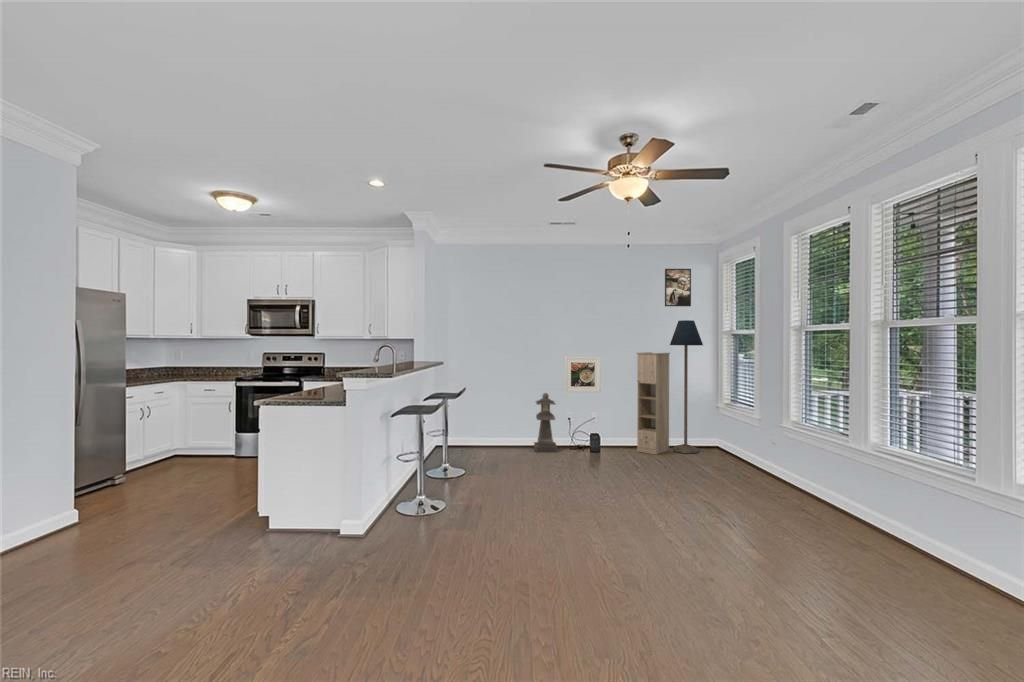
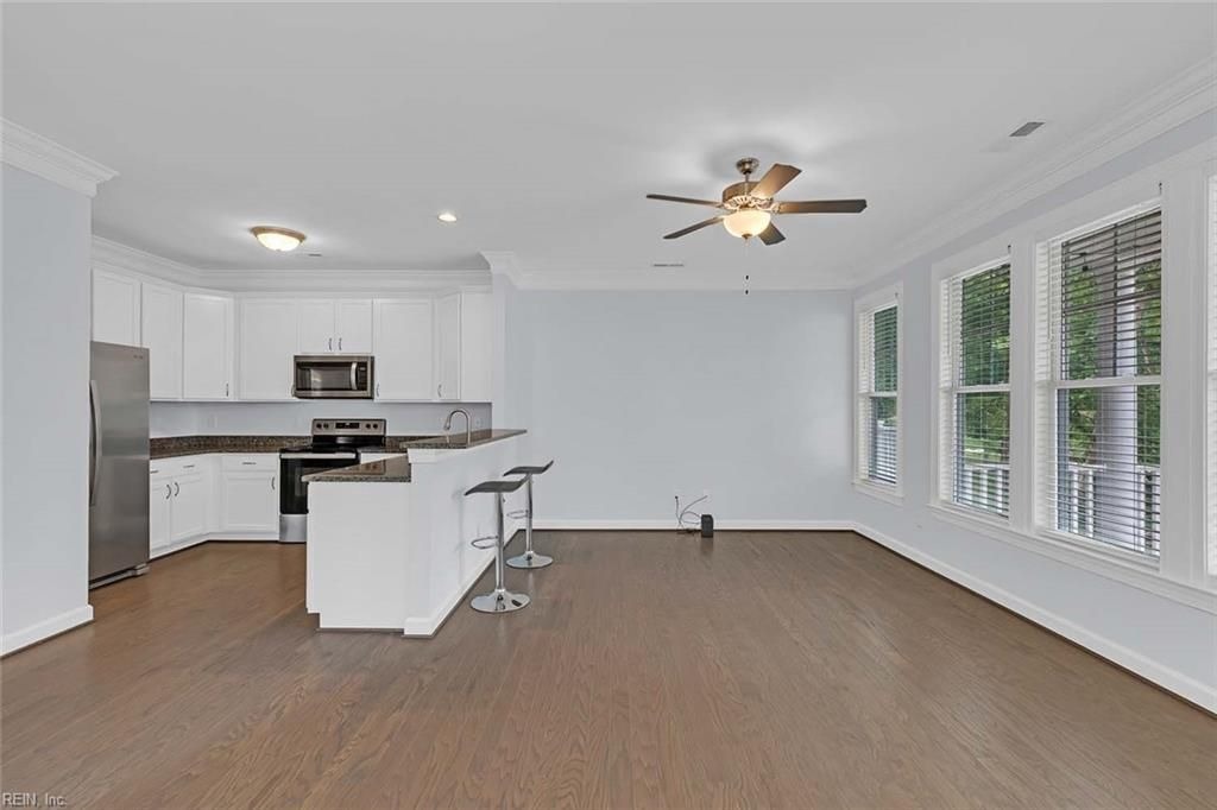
- lantern (545, 421)
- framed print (582, 374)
- storage cabinet (653, 401)
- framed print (677, 287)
- floor lamp (685, 385)
